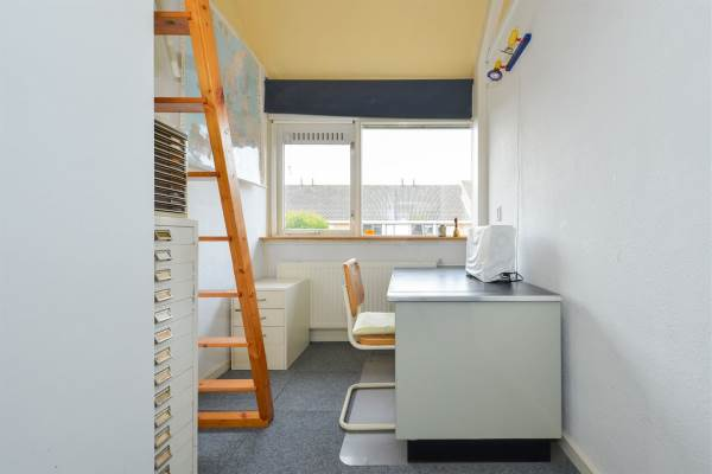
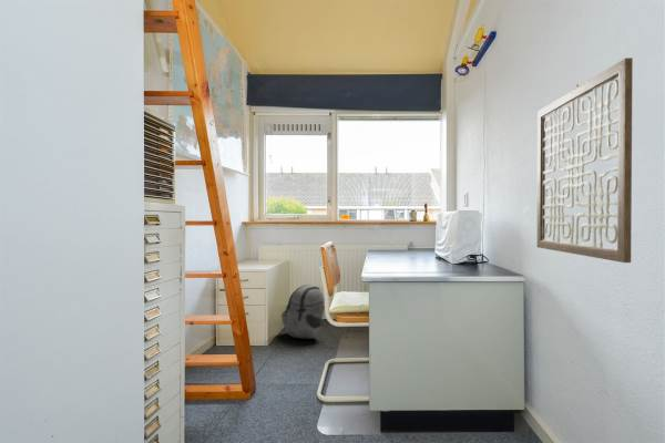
+ wall art (574, 167)
+ backpack (303, 311)
